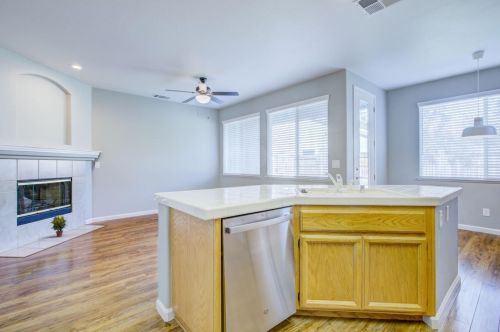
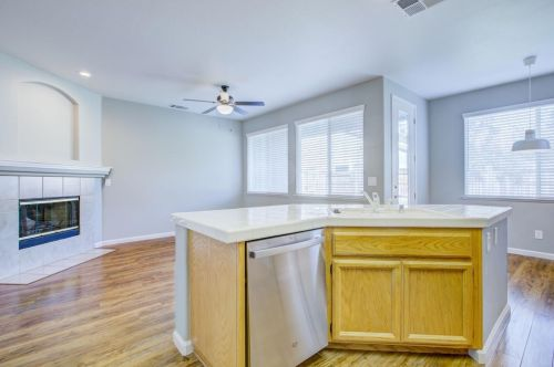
- potted plant (59, 225)
